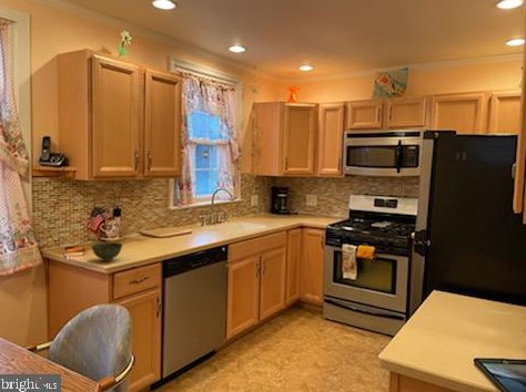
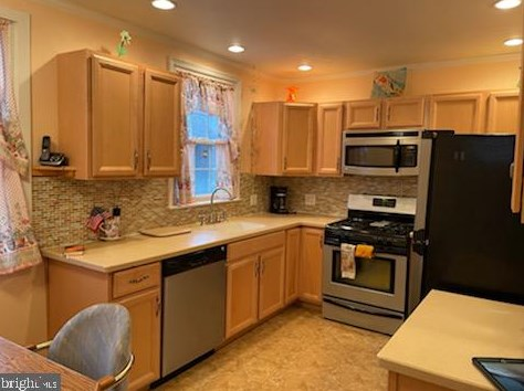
- bowl (107, 252)
